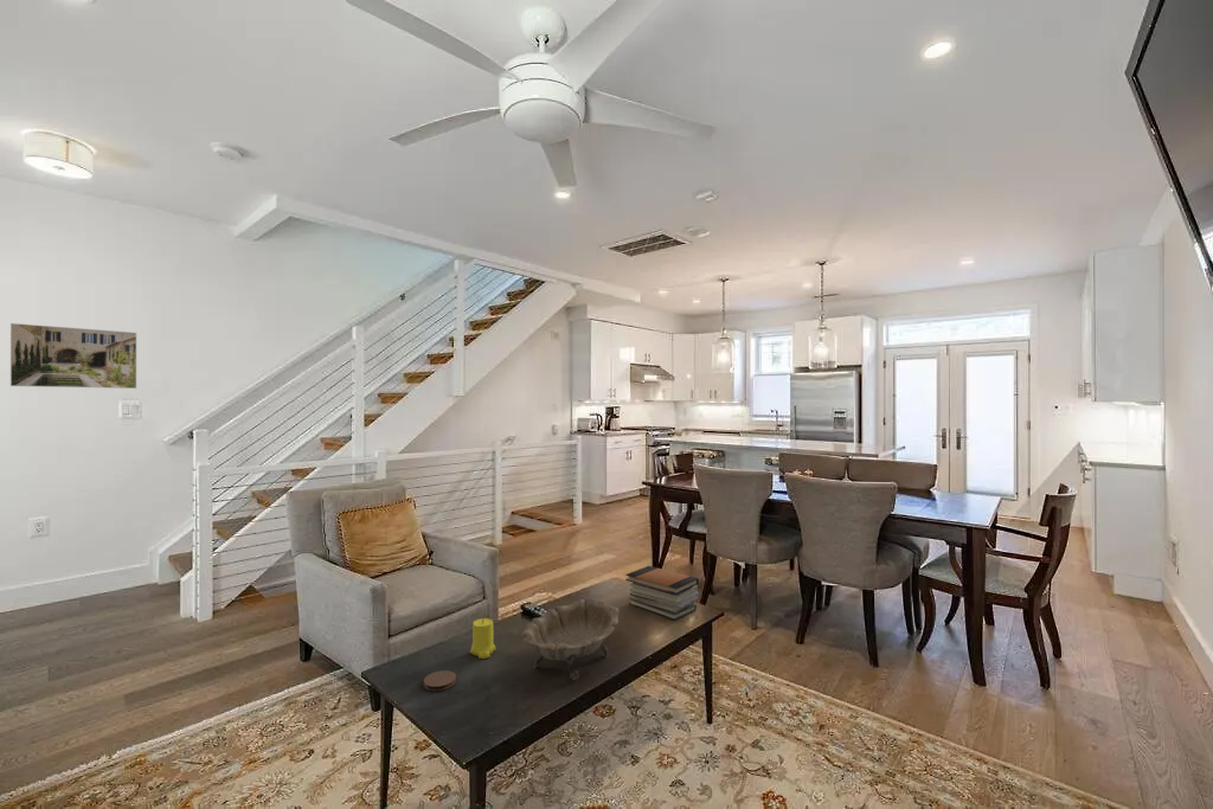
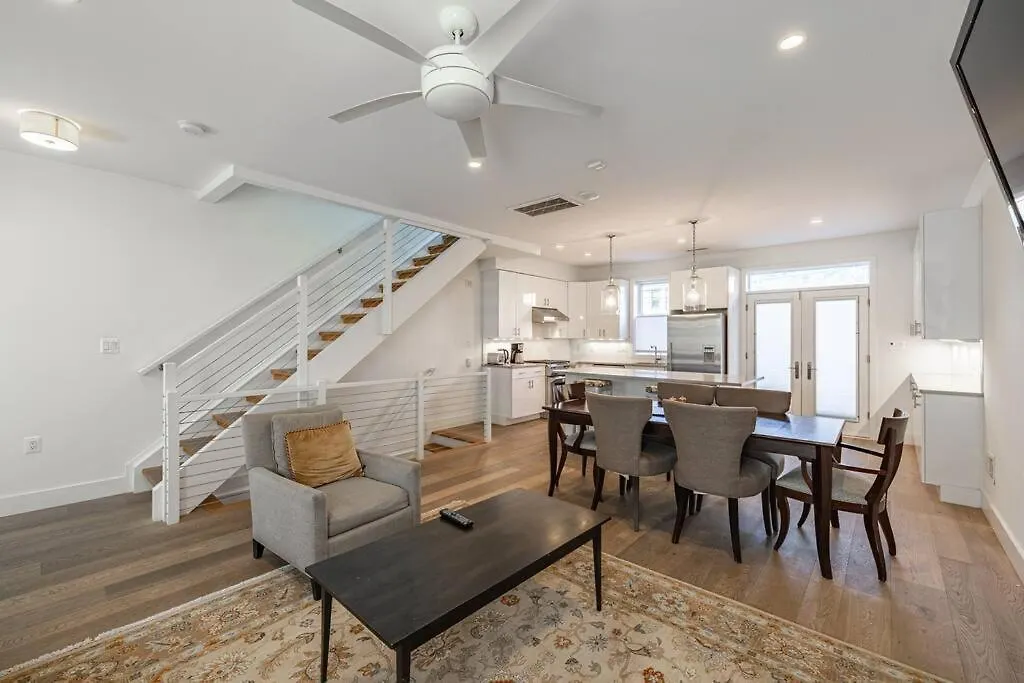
- decorative bowl (572, 638)
- book stack (662, 591)
- coaster (439, 680)
- candle (481, 635)
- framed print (77, 358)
